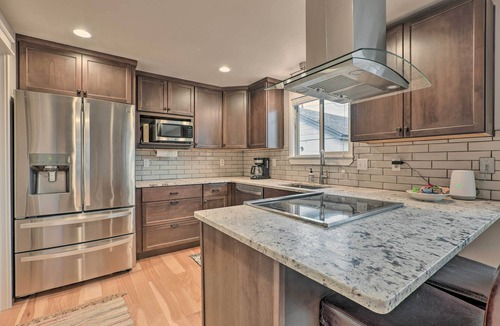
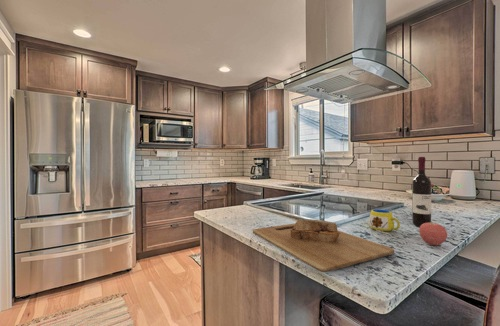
+ mug (384, 220)
+ apple (432, 232)
+ cutting board (314, 230)
+ wine bottle (421, 191)
